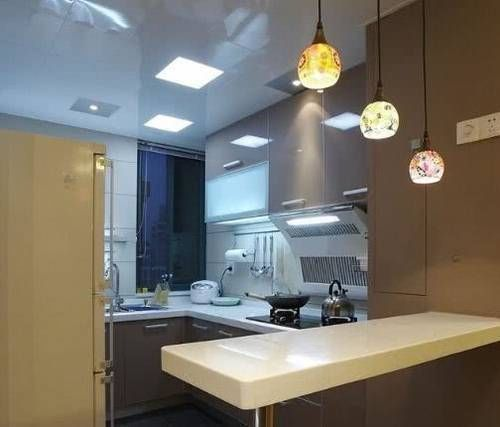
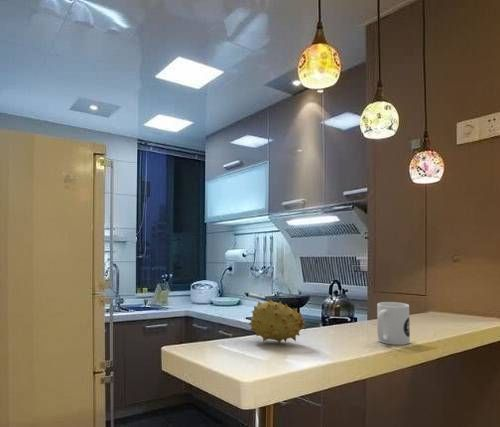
+ mug (390, 323)
+ fruit (277, 320)
